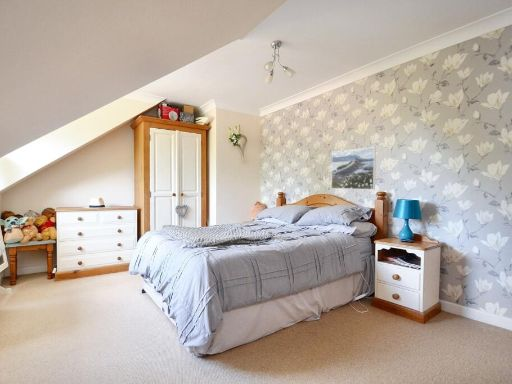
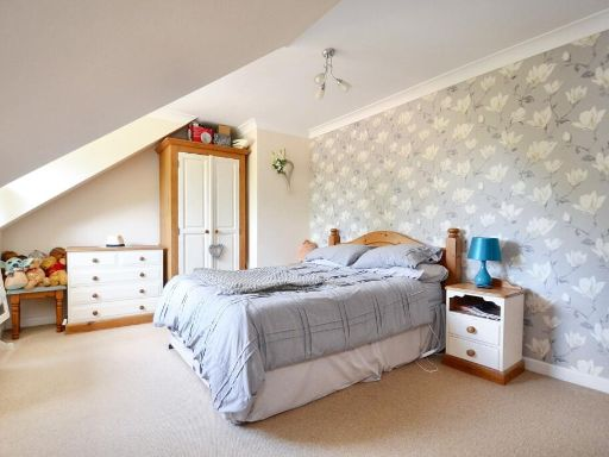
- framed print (352, 169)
